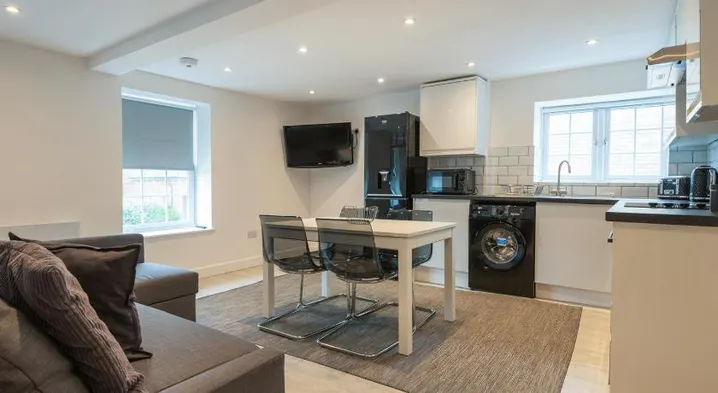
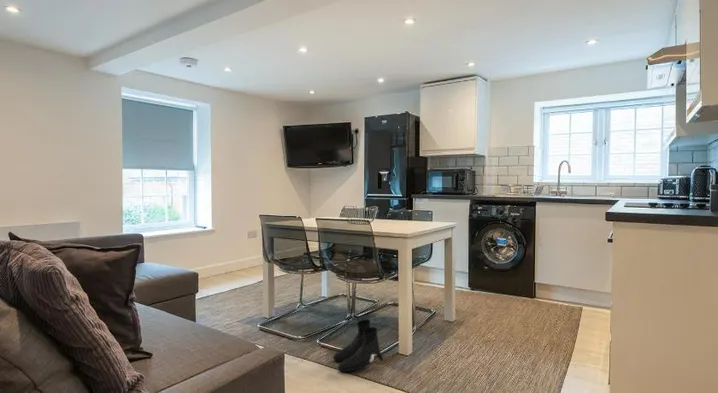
+ boots (357, 343)
